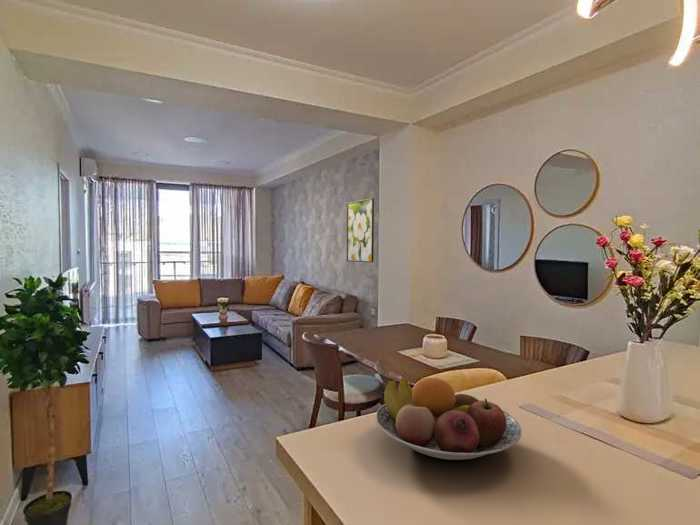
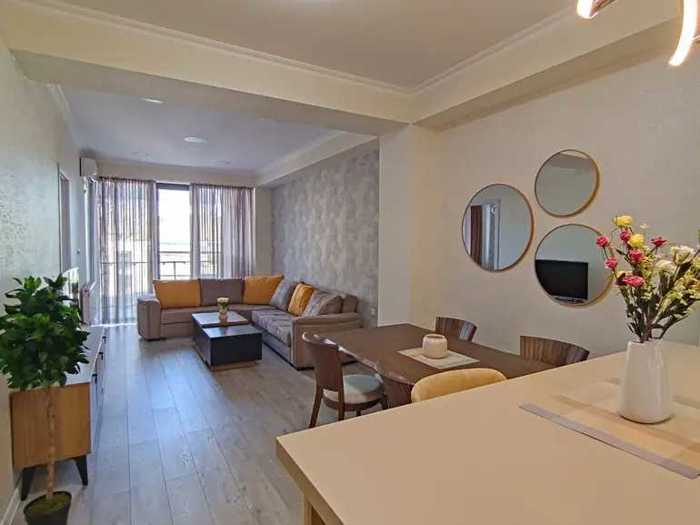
- fruit bowl (445, 413)
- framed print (359, 231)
